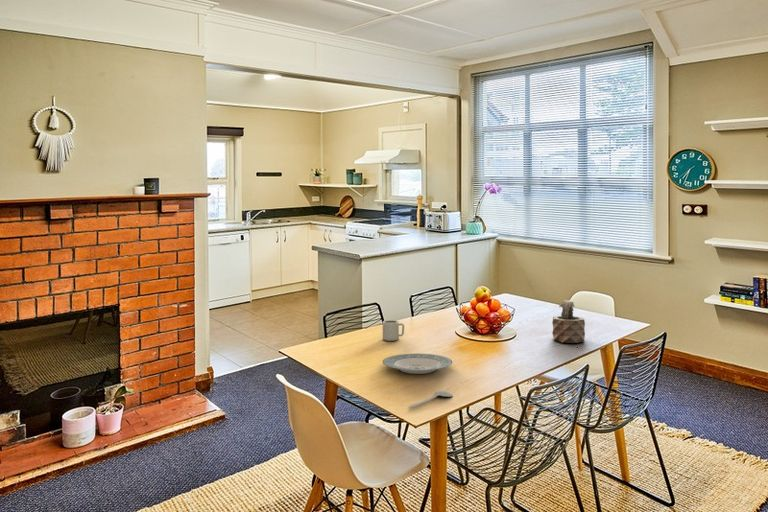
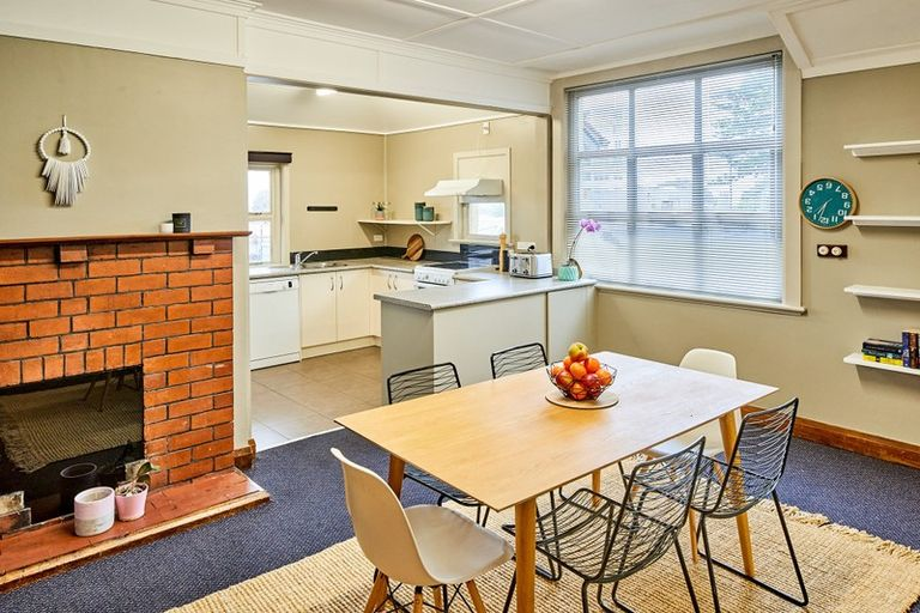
- spoon (431, 397)
- cup (393, 330)
- succulent plant (568, 320)
- plate (417, 364)
